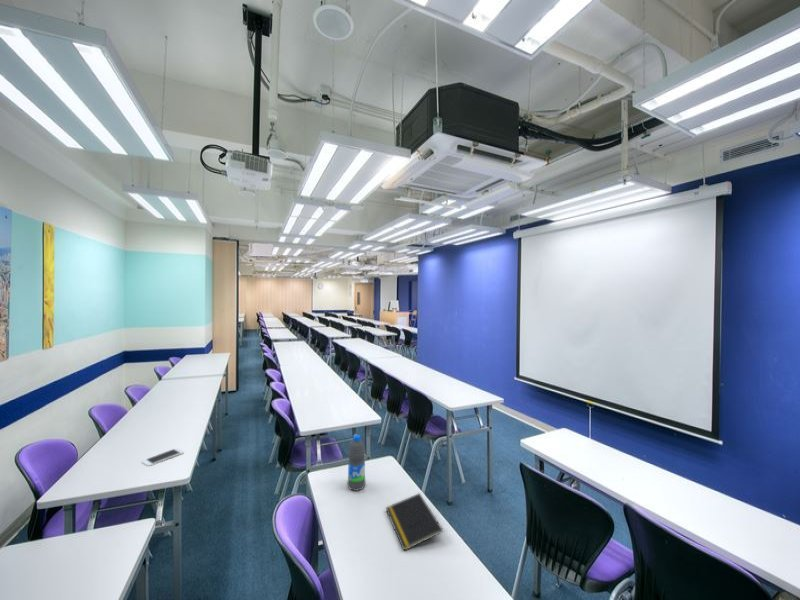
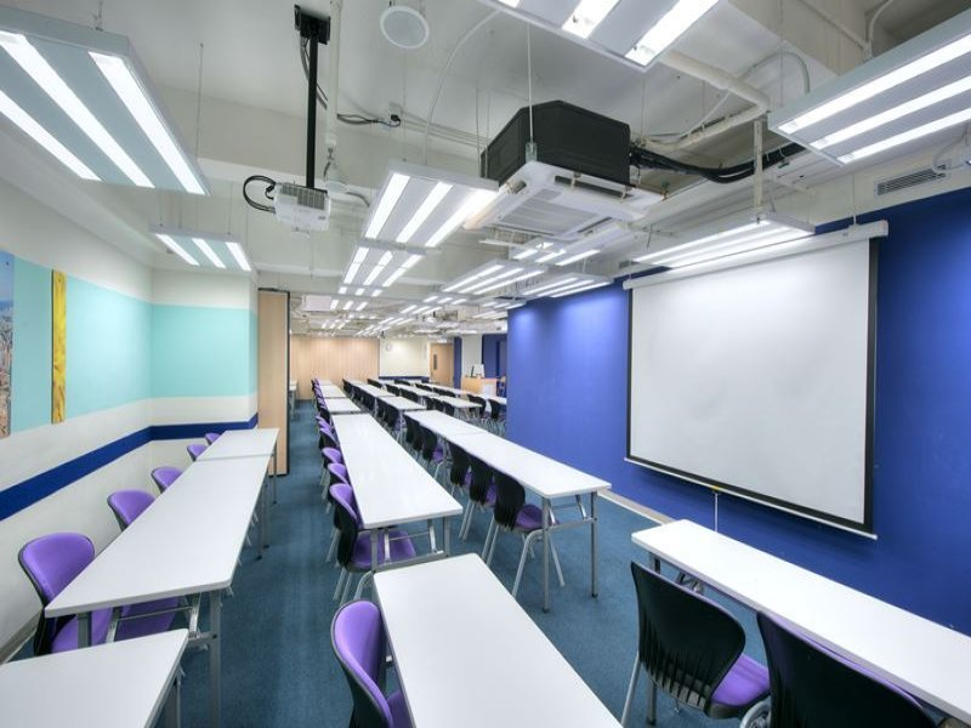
- water bottle (356, 461)
- notepad (412, 518)
- smartphone (163, 456)
